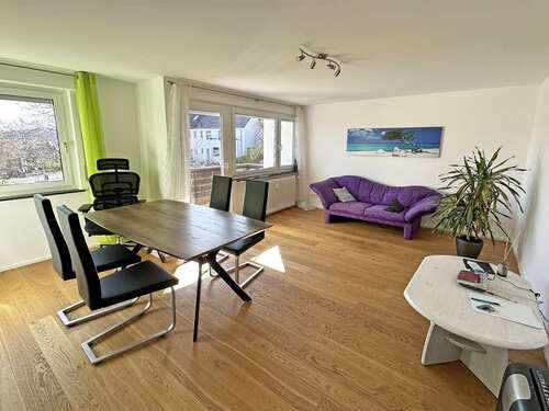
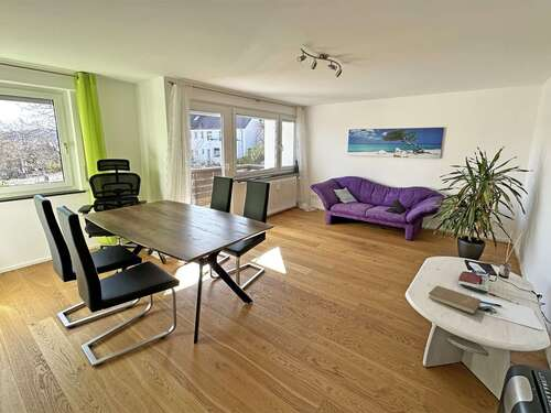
+ book (453, 297)
